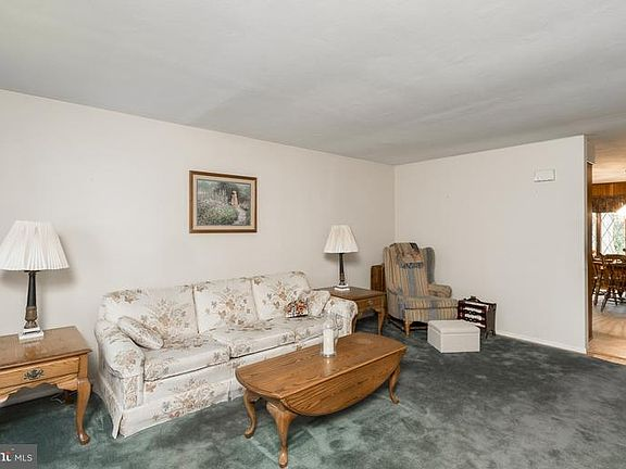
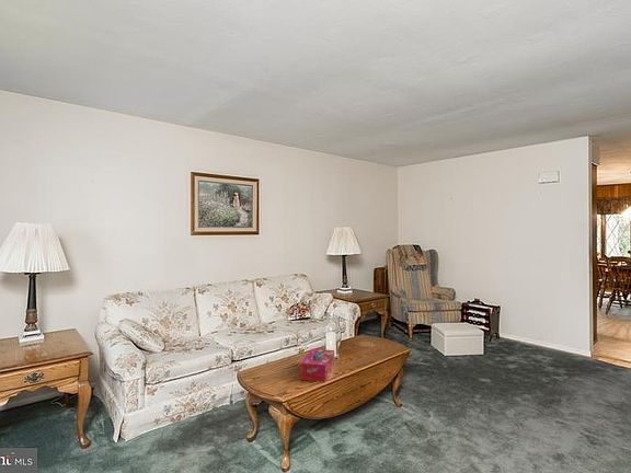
+ tissue box (318, 364)
